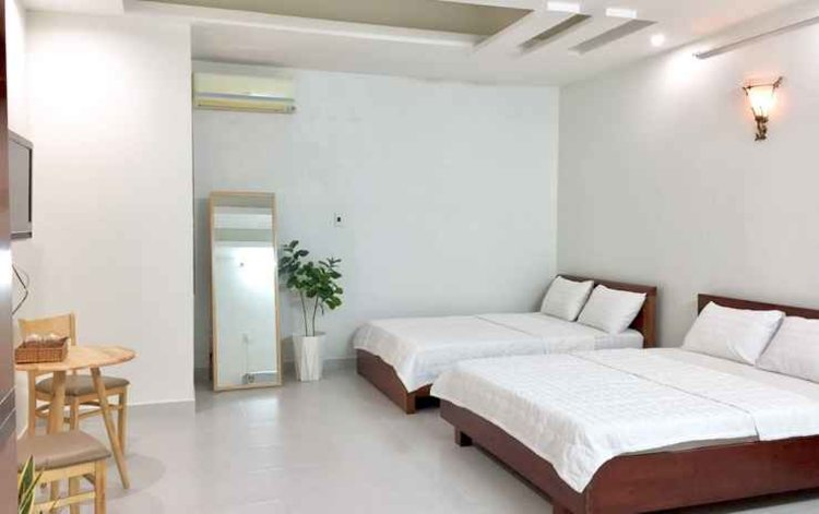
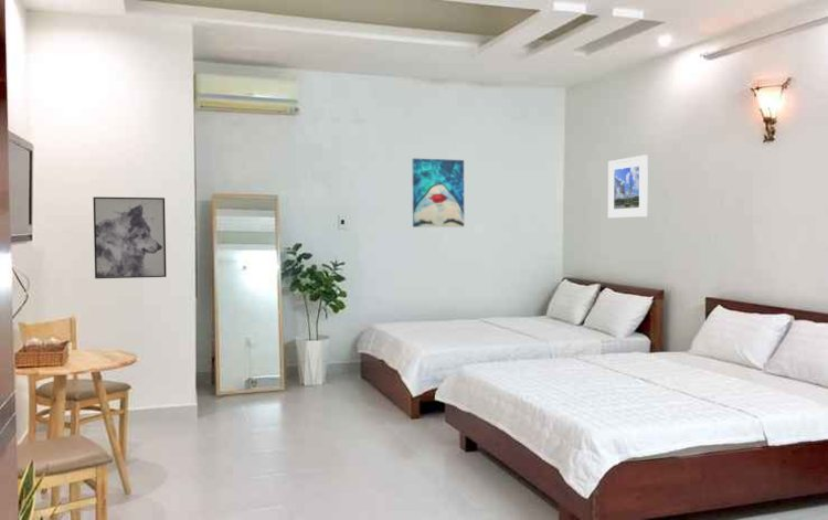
+ wall art (130, 237)
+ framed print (626, 188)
+ wall art (438, 193)
